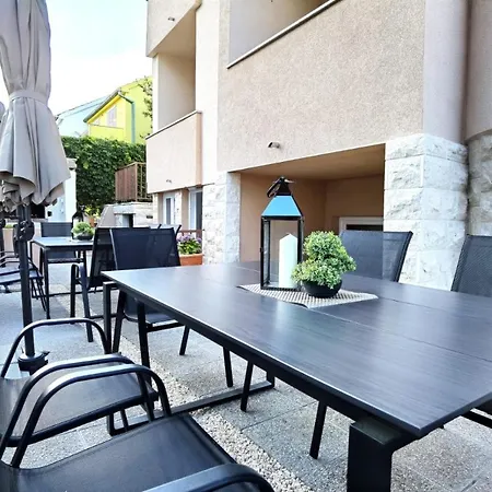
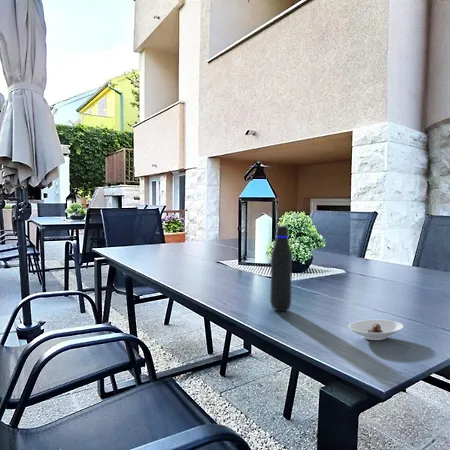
+ saucer (375, 330)
+ water bottle (281, 268)
